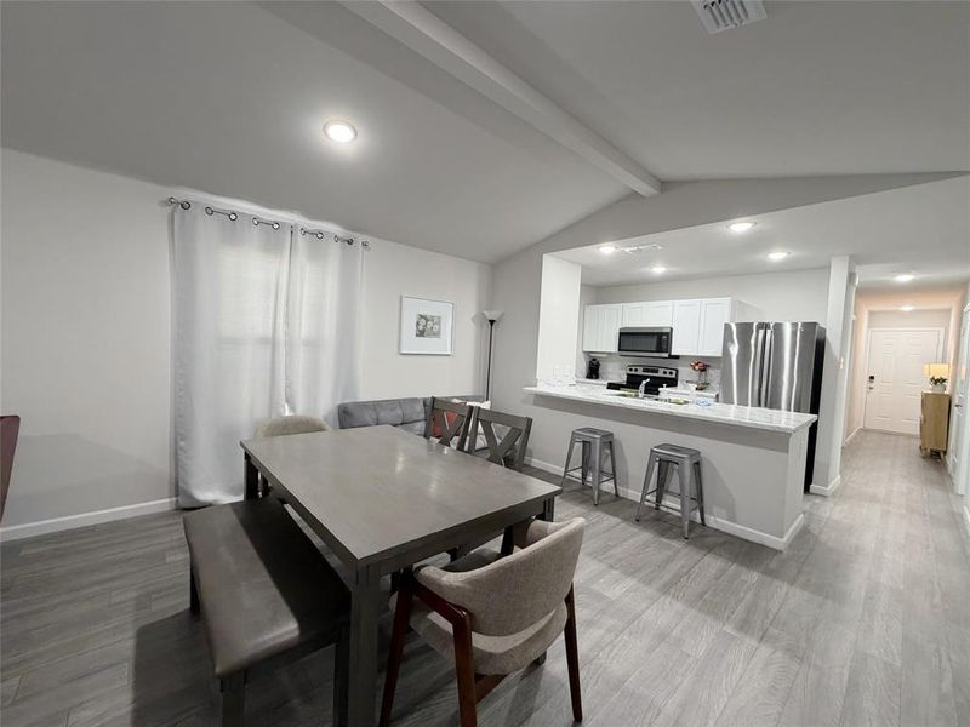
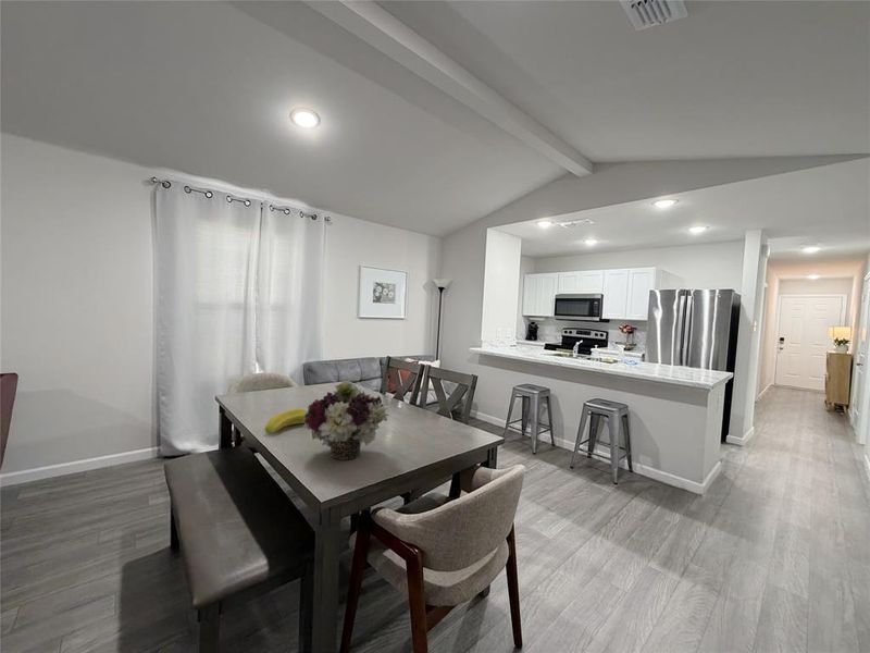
+ fruit (293, 419)
+ flower arrangement (346, 417)
